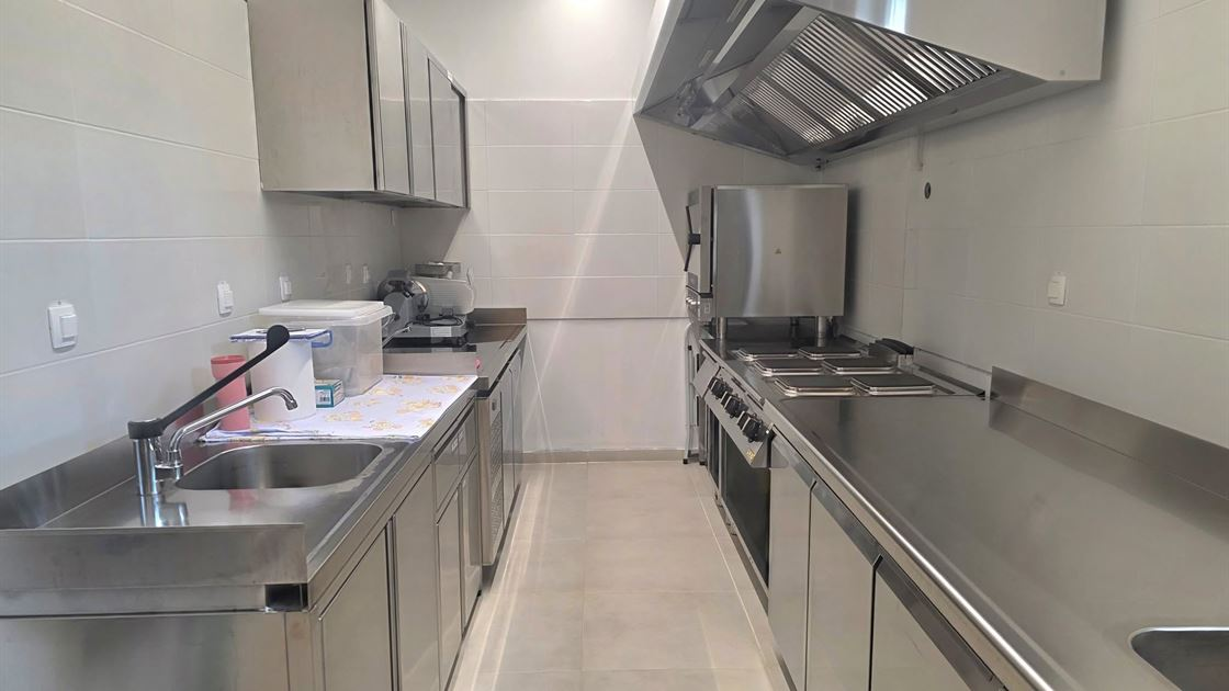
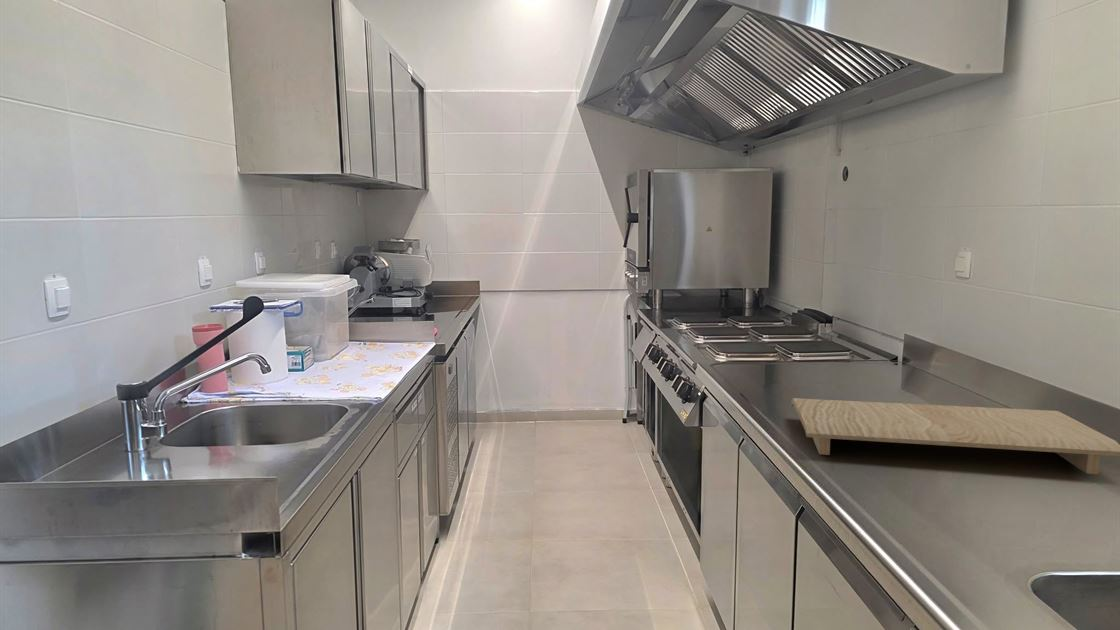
+ cutting board (934, 431)
